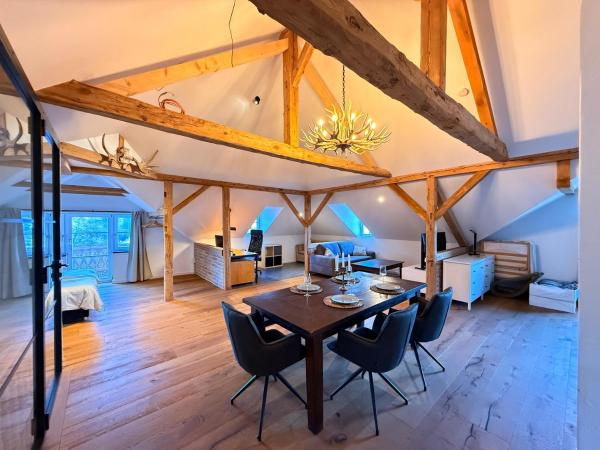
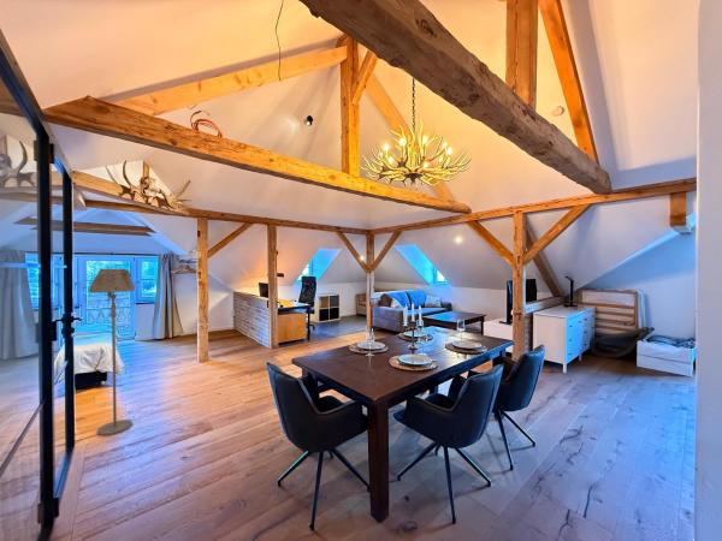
+ floor lamp (113, 349)
